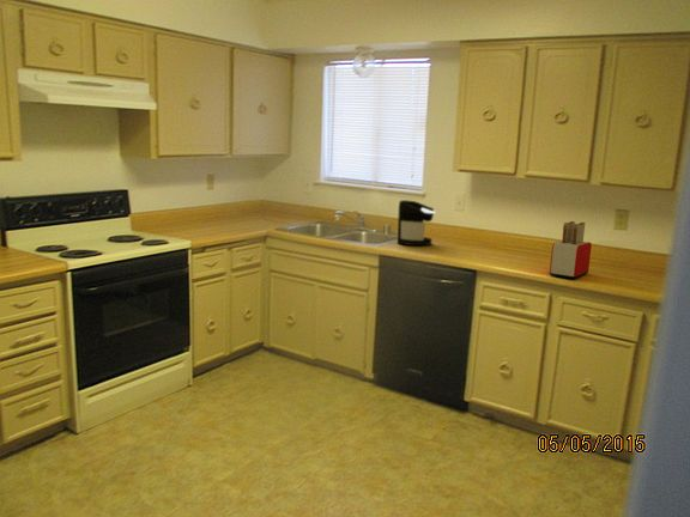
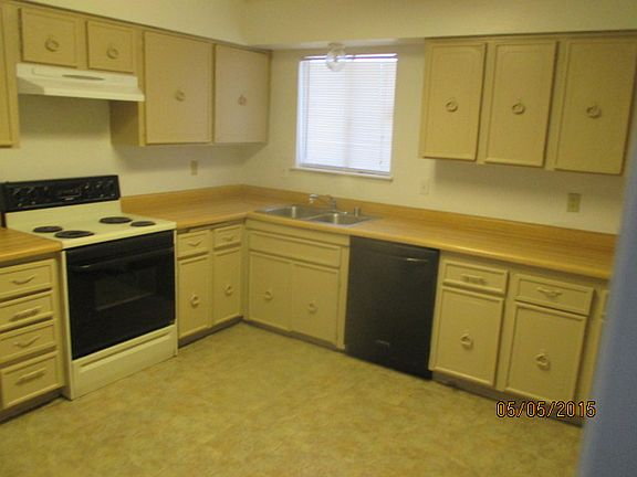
- coffee maker (416, 221)
- toaster (571, 248)
